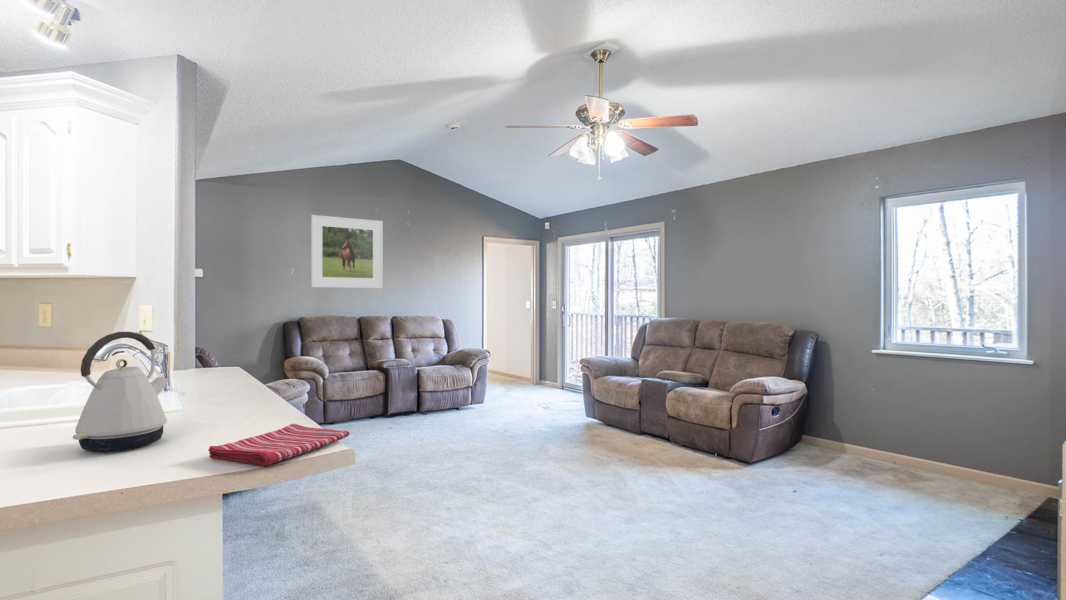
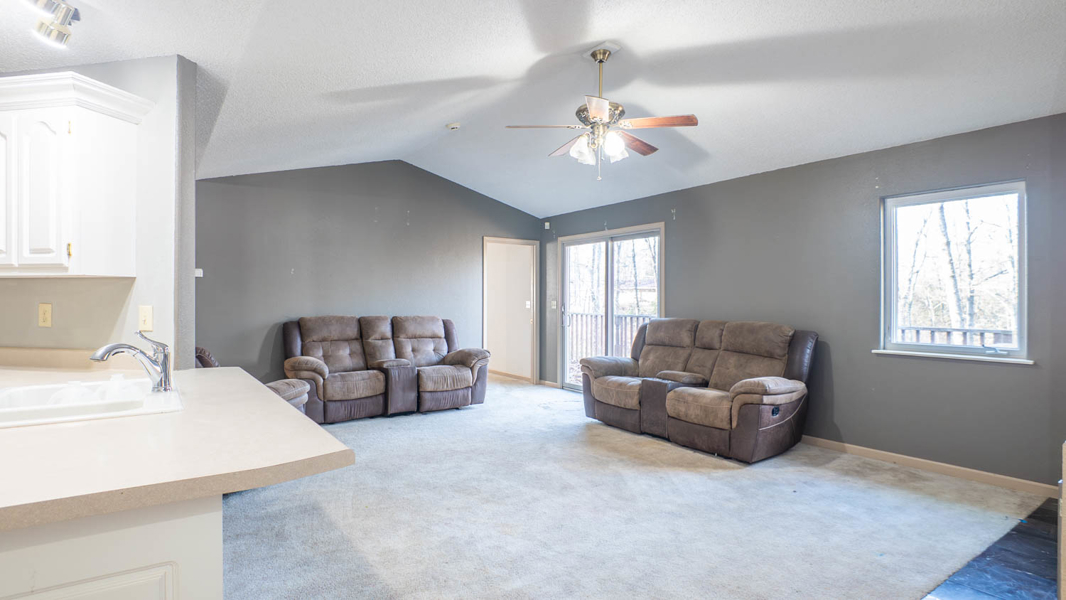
- kettle (125, 387)
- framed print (348, 252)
- dish towel (282, 442)
